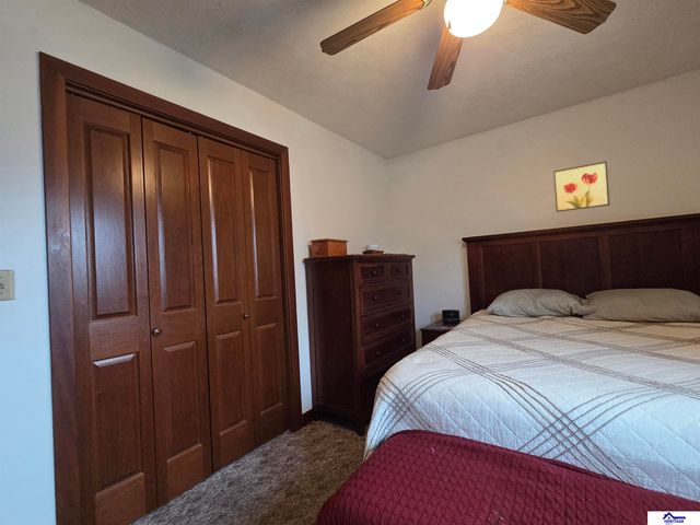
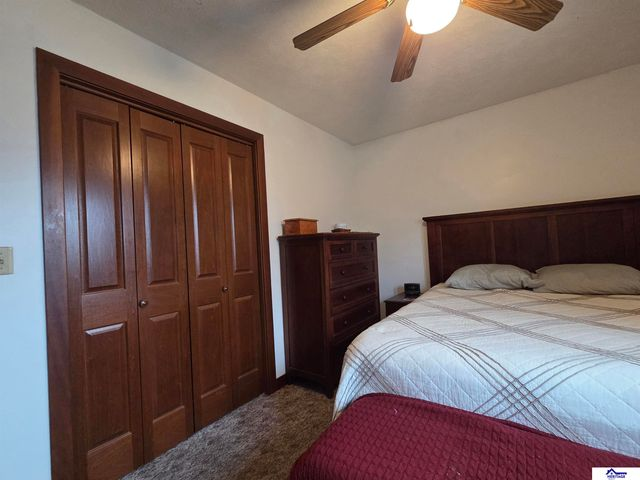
- wall art (580, 187)
